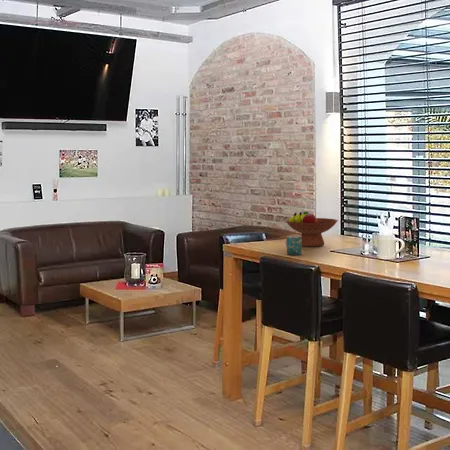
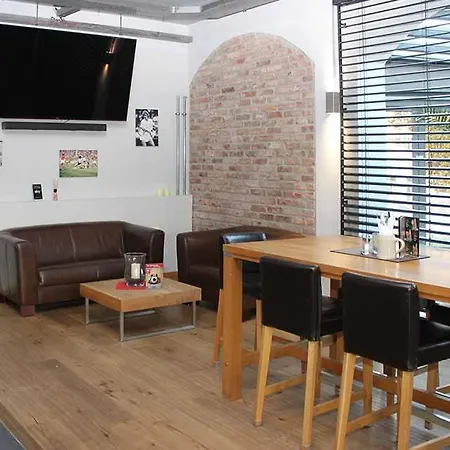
- fruit bowl (311, 227)
- mug (292, 244)
